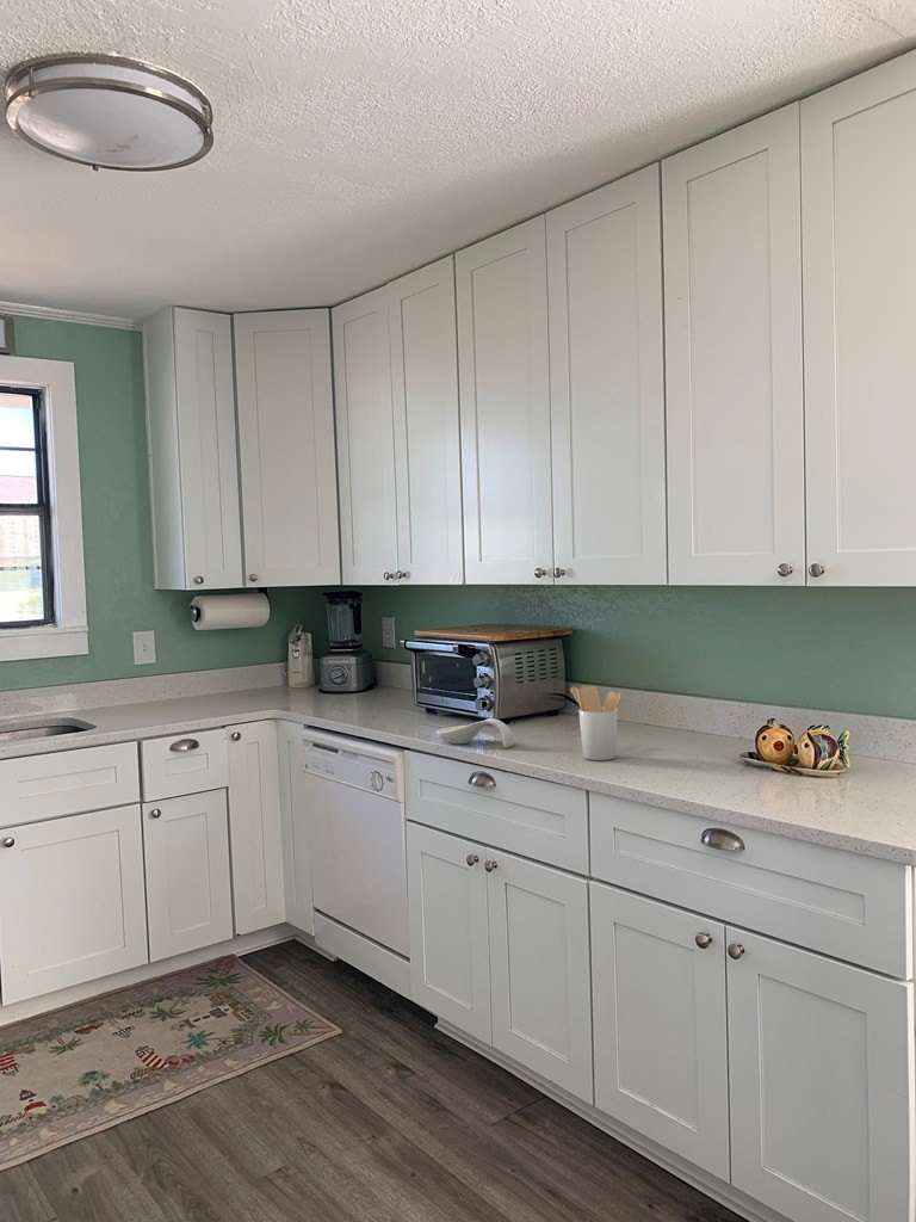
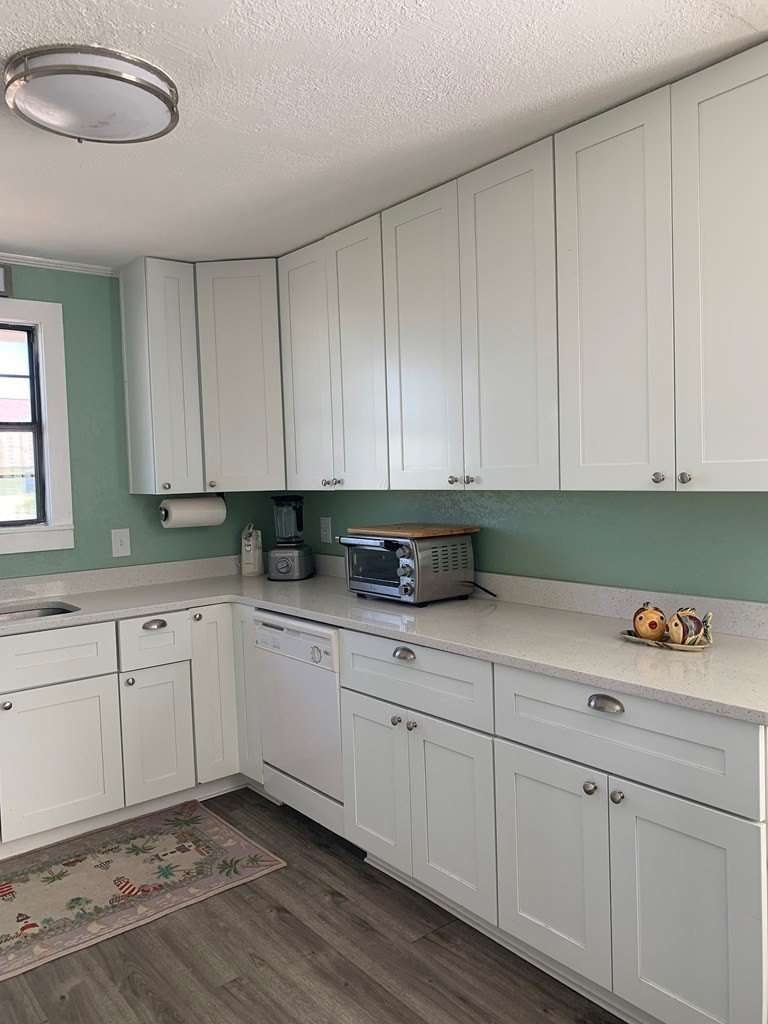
- spoon rest (475, 730)
- utensil holder (593, 720)
